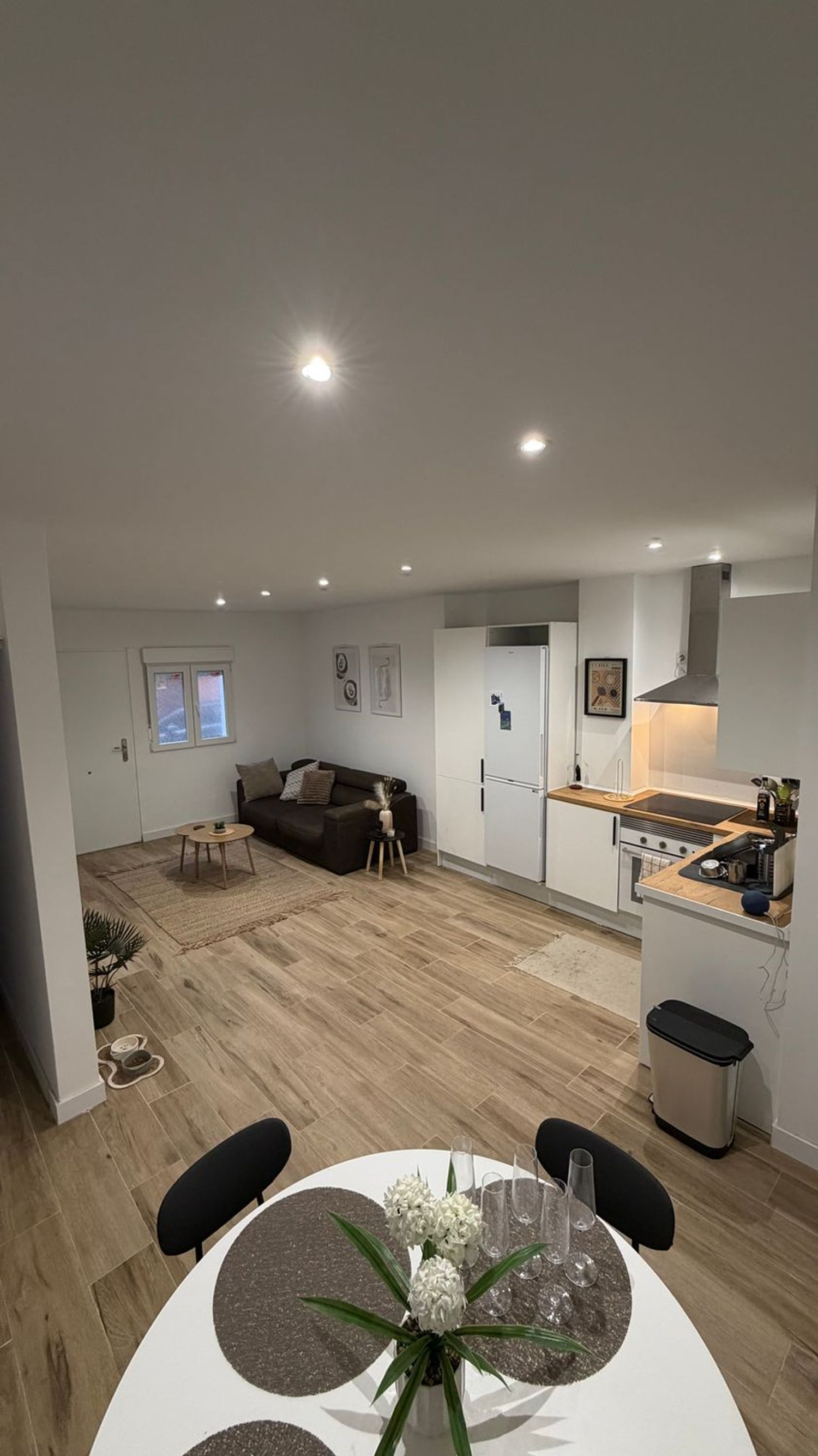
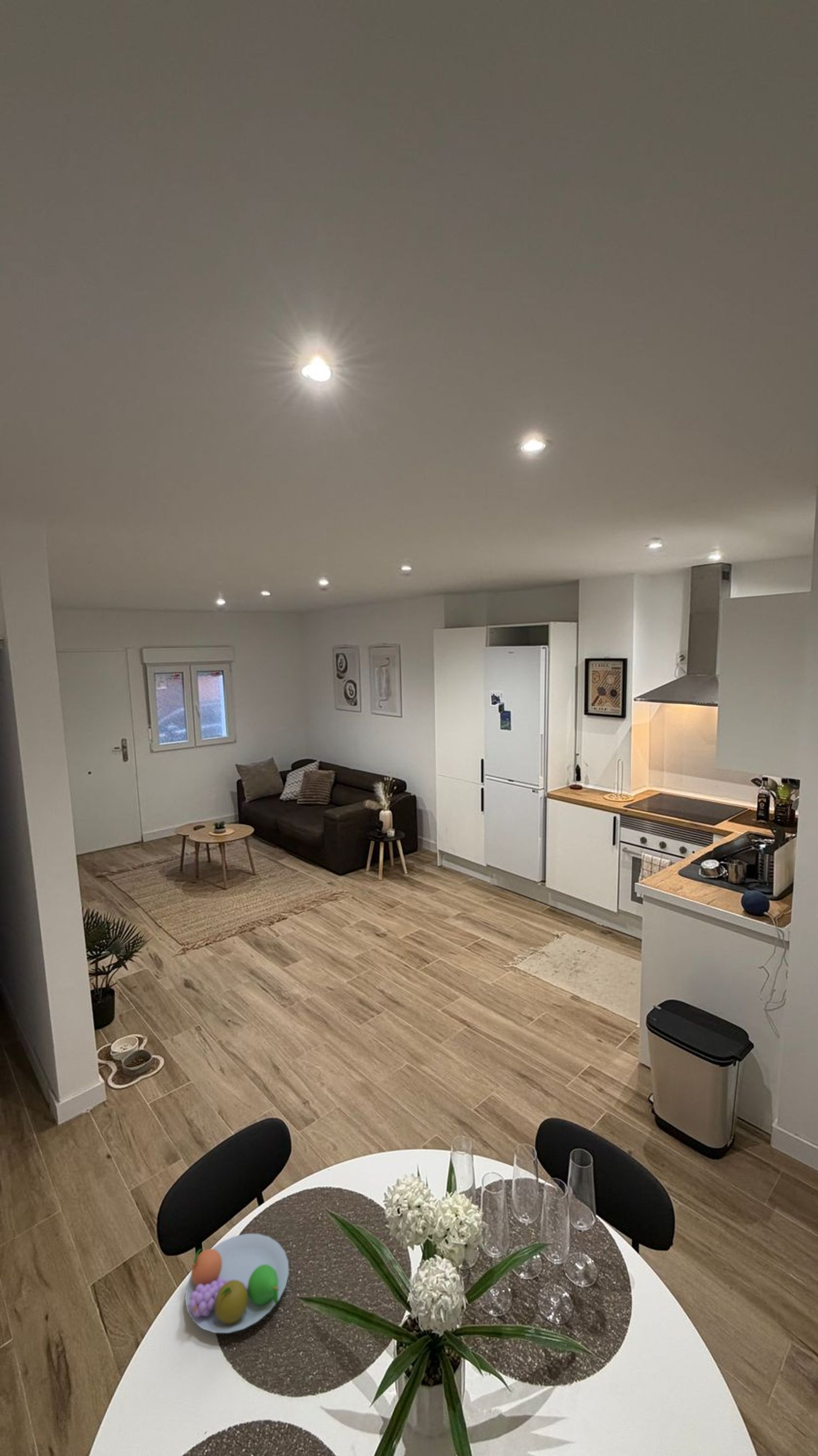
+ fruit bowl (239, 1274)
